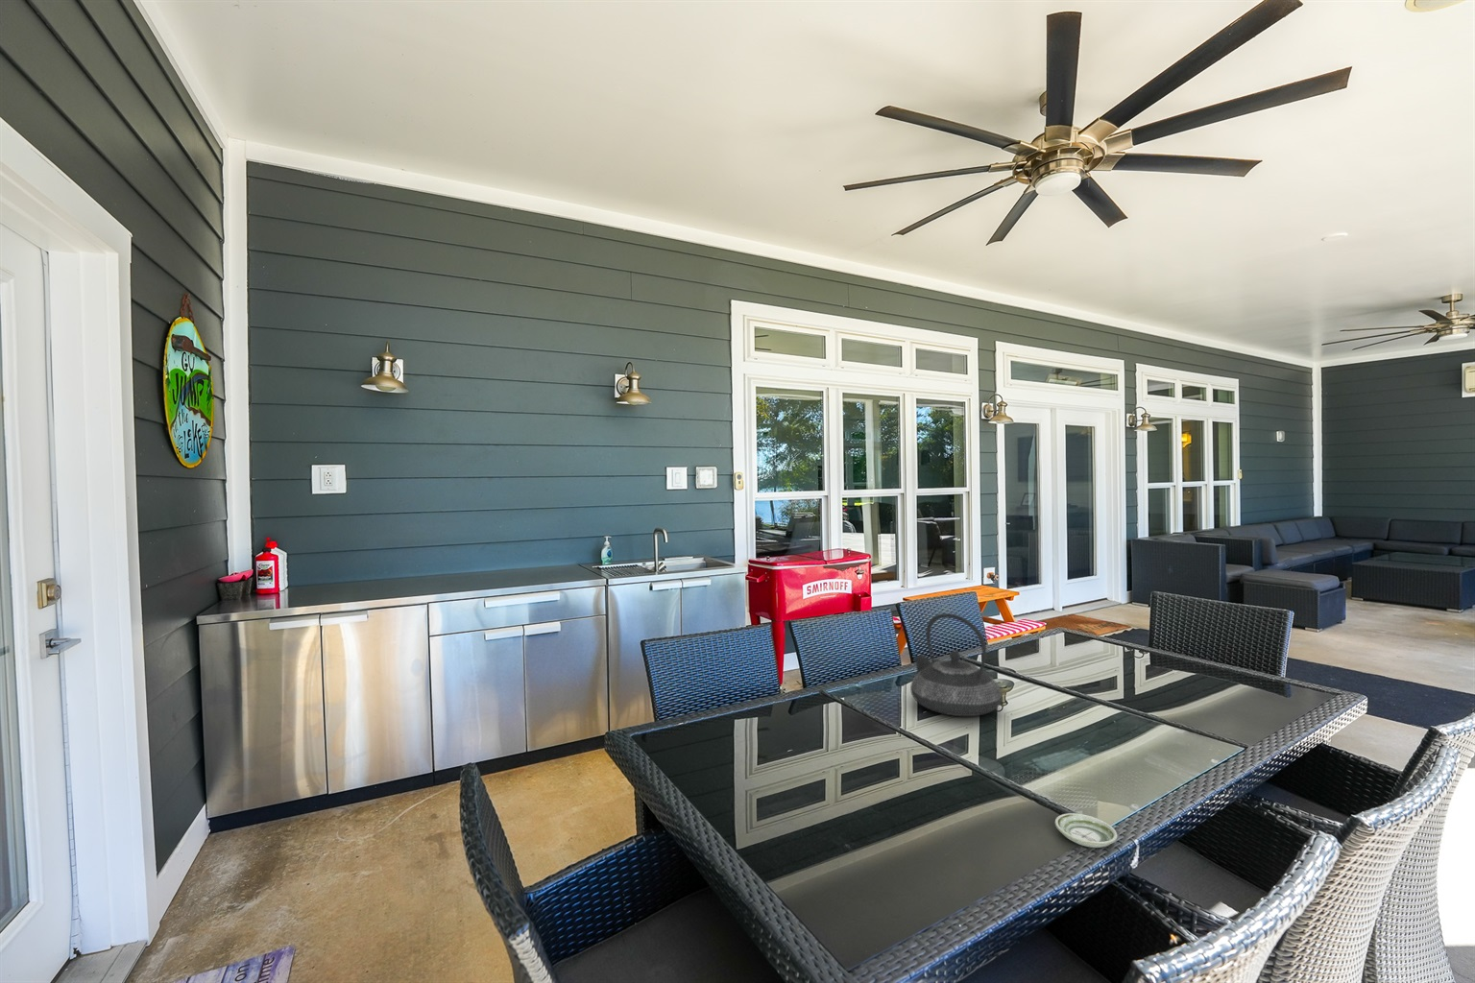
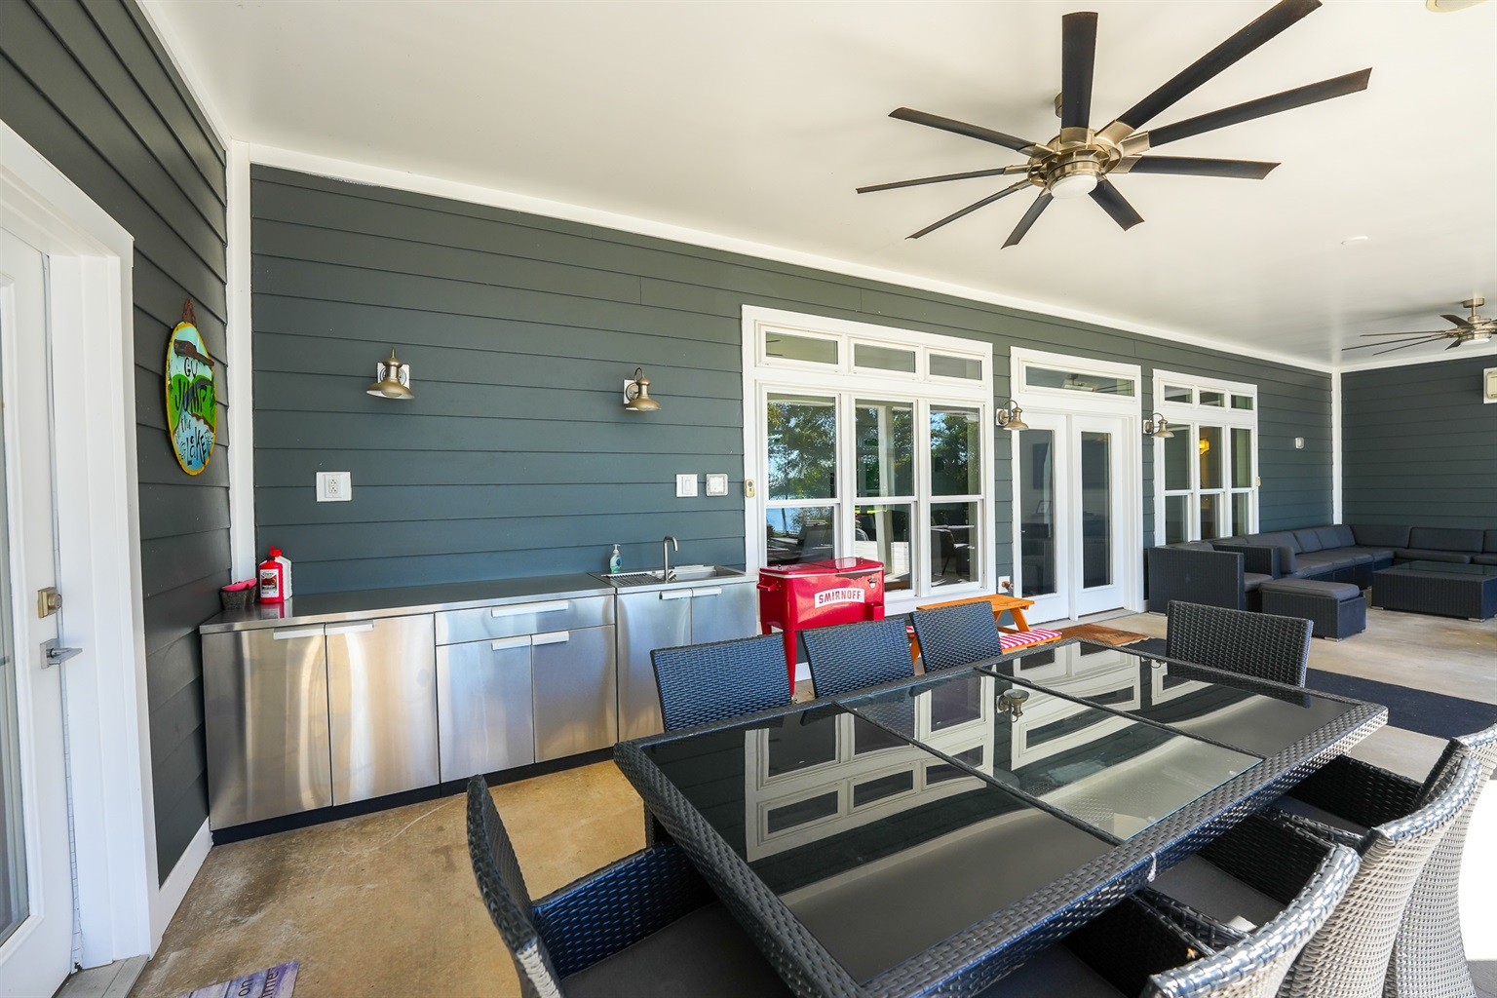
- teapot (949, 659)
- saucer (1085, 834)
